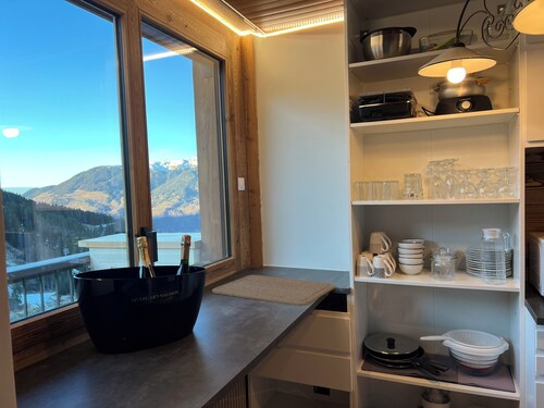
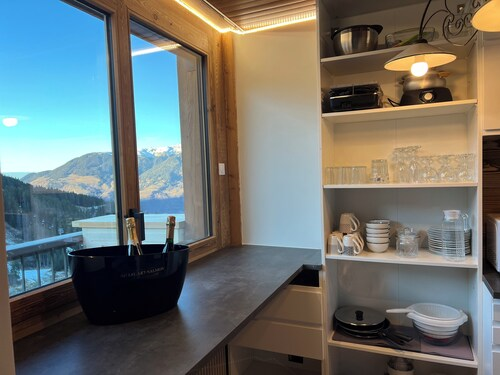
- chopping board (273, 287)
